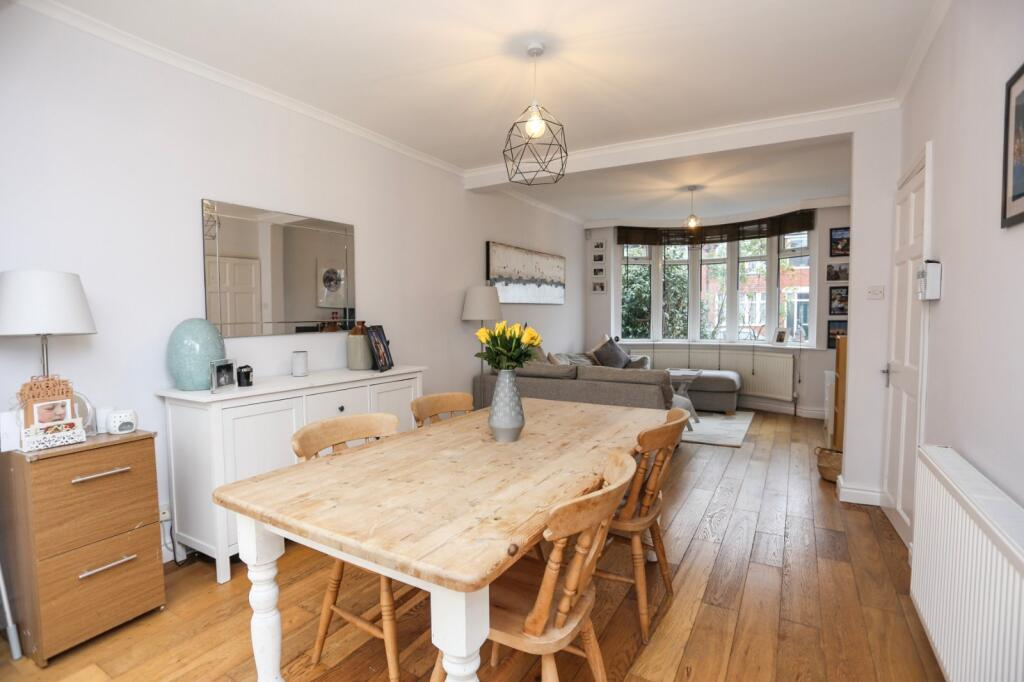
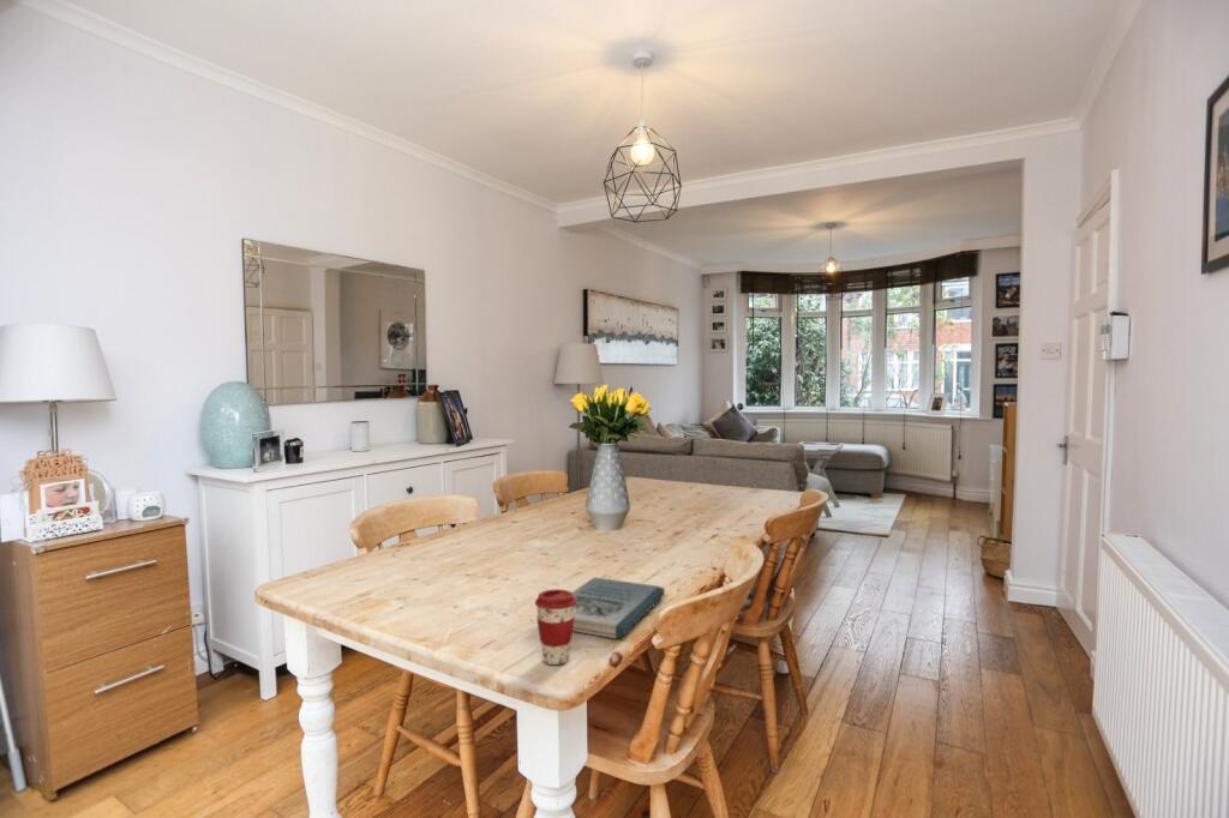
+ coffee cup (556, 626)
+ book (606, 605)
